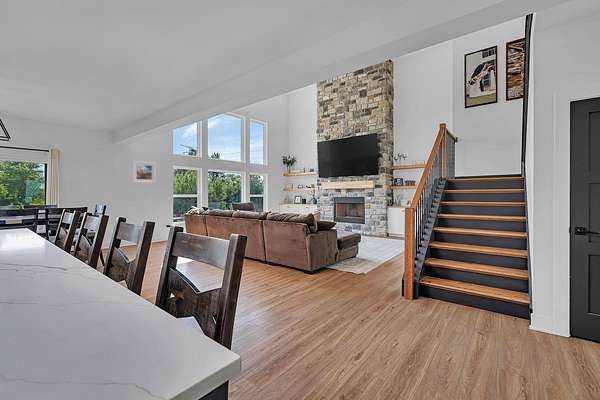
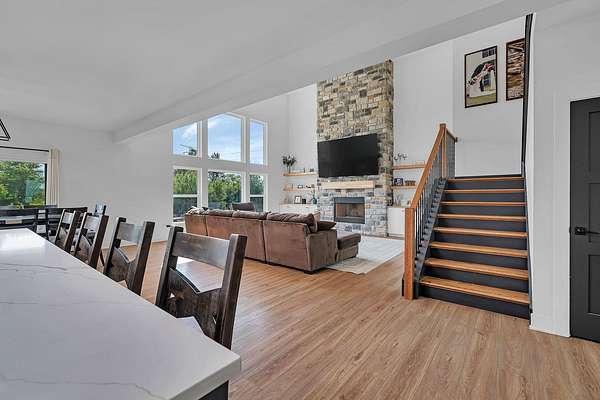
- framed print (144, 172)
